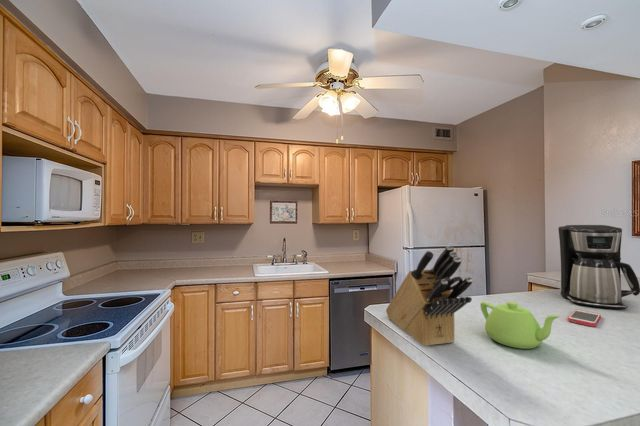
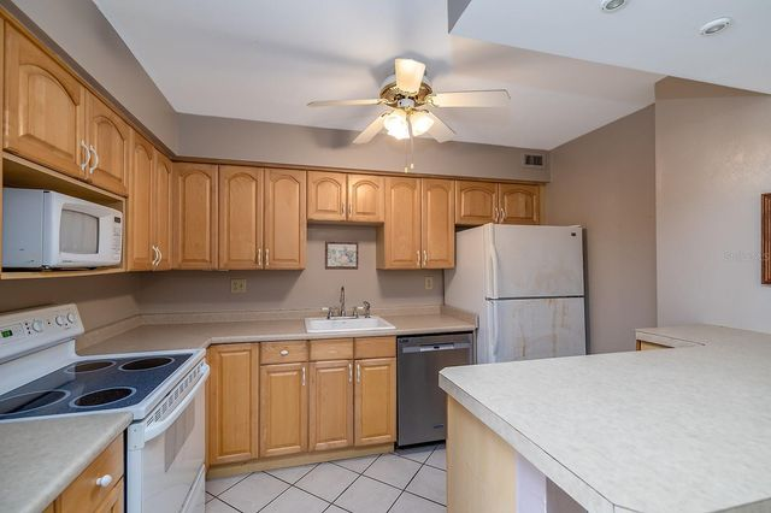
- coffee maker (595, 262)
- knife block (423, 288)
- teapot (516, 322)
- smartphone (584, 317)
